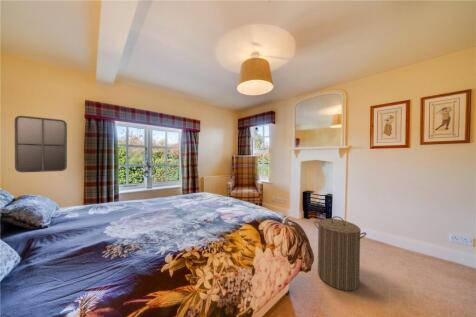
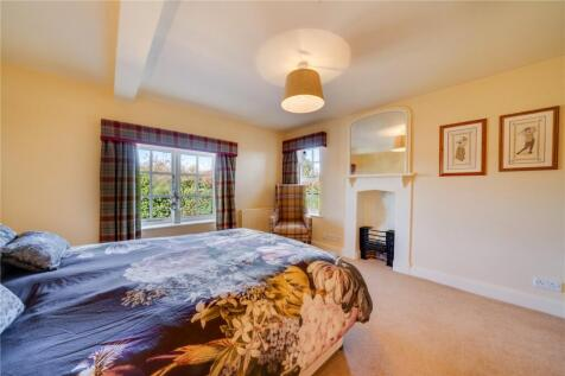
- home mirror (42, 144)
- laundry hamper (338, 247)
